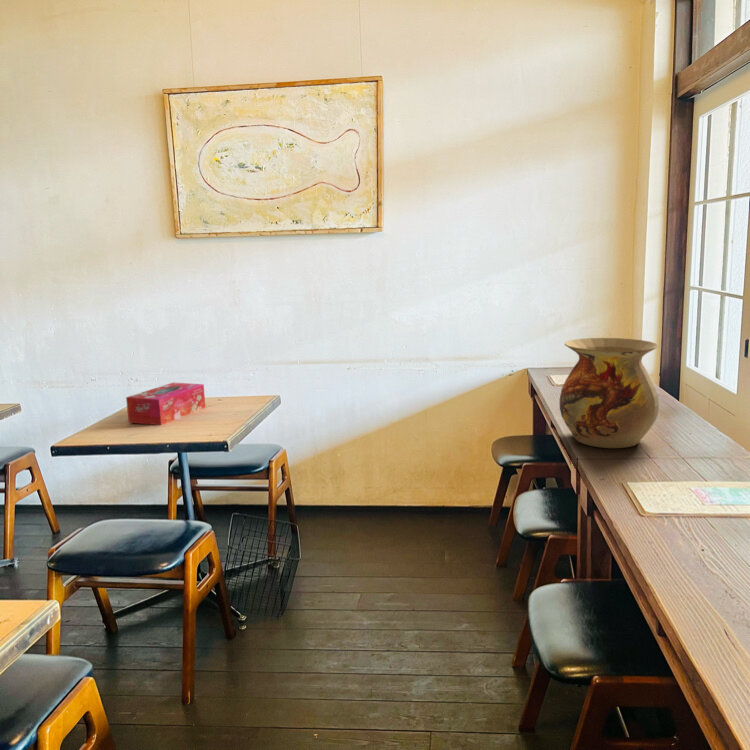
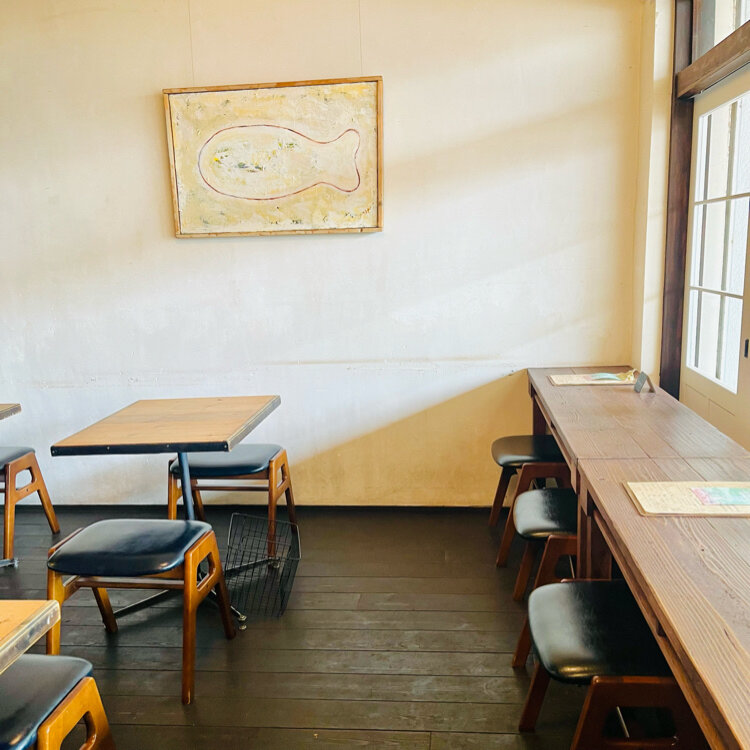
- tissue box (167, 402)
- vase (608, 392)
